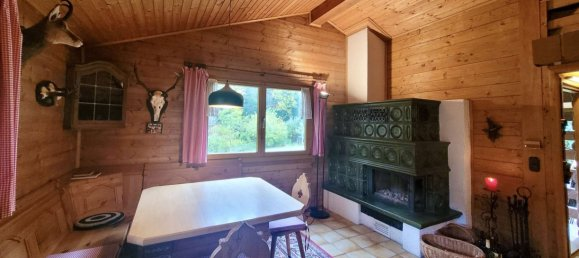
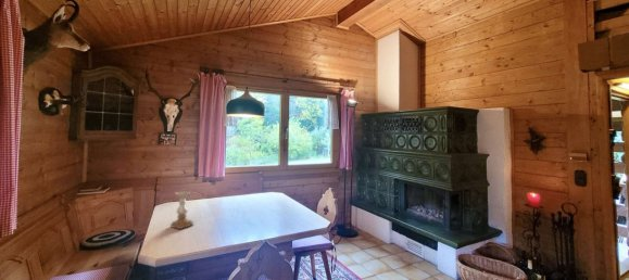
+ candle holder (181, 208)
